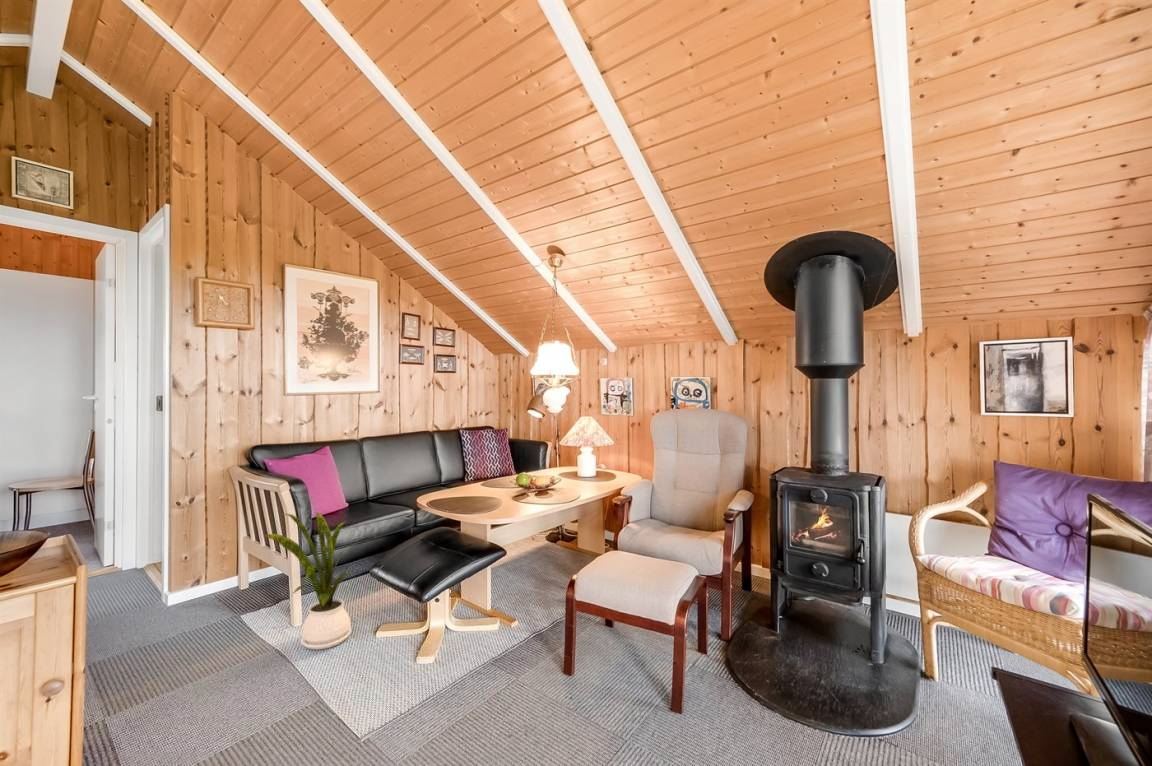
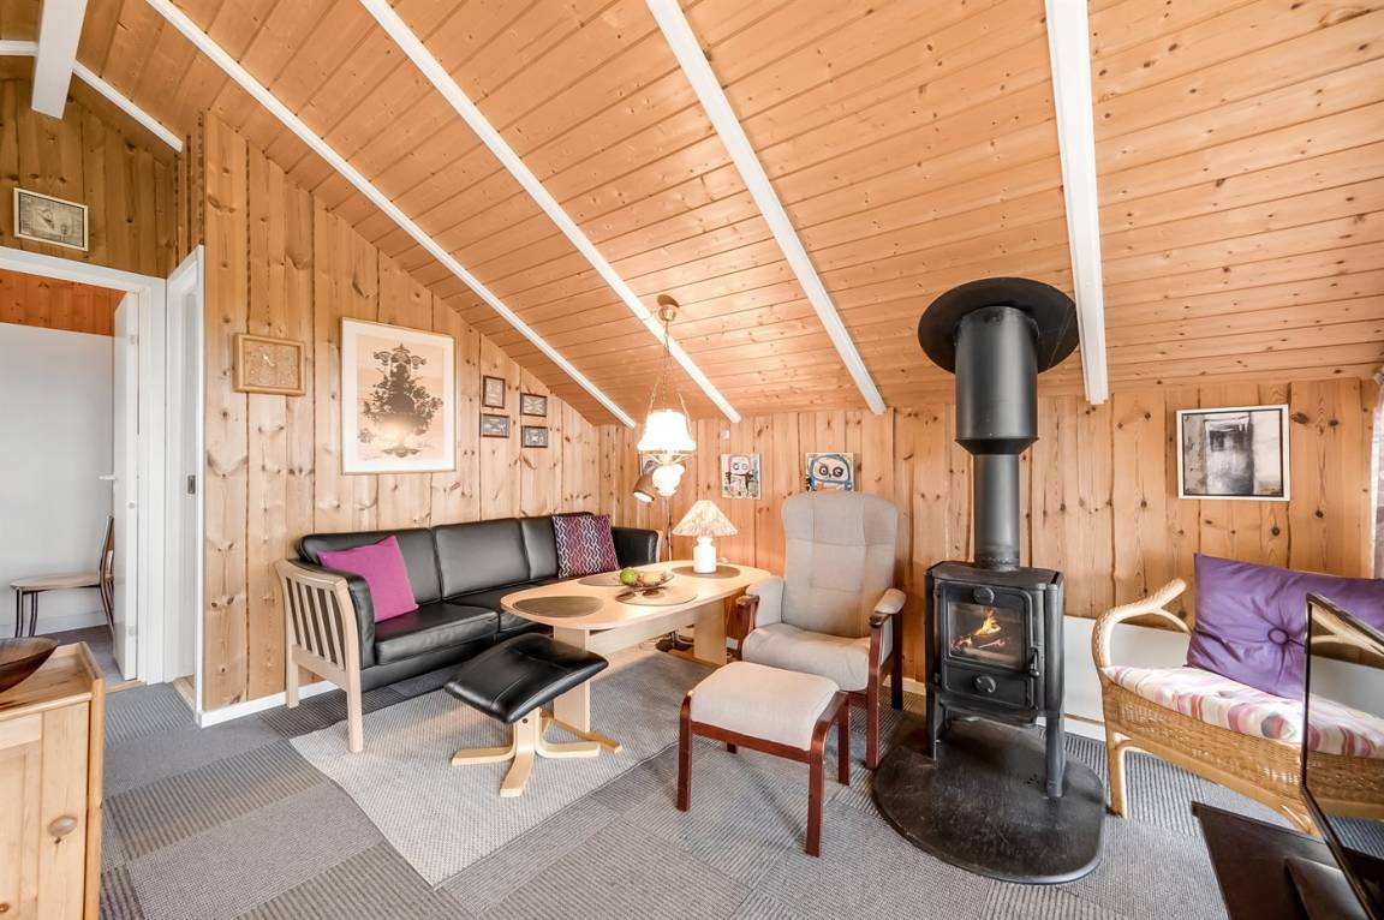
- house plant (320, 572)
